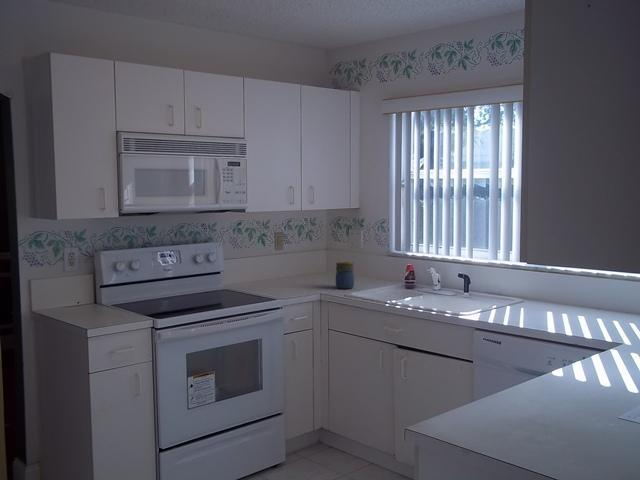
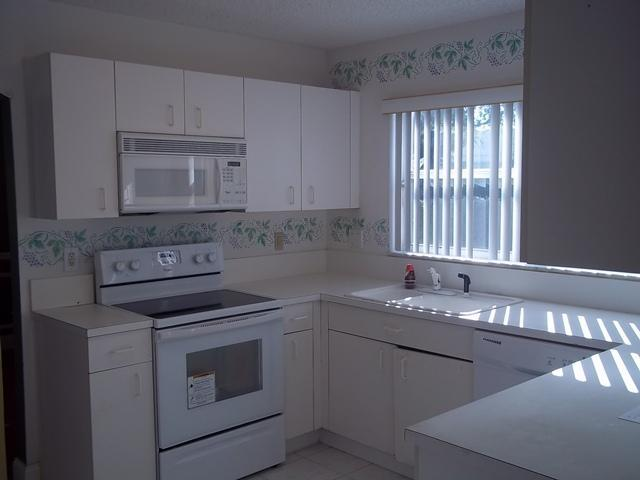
- jar (345, 274)
